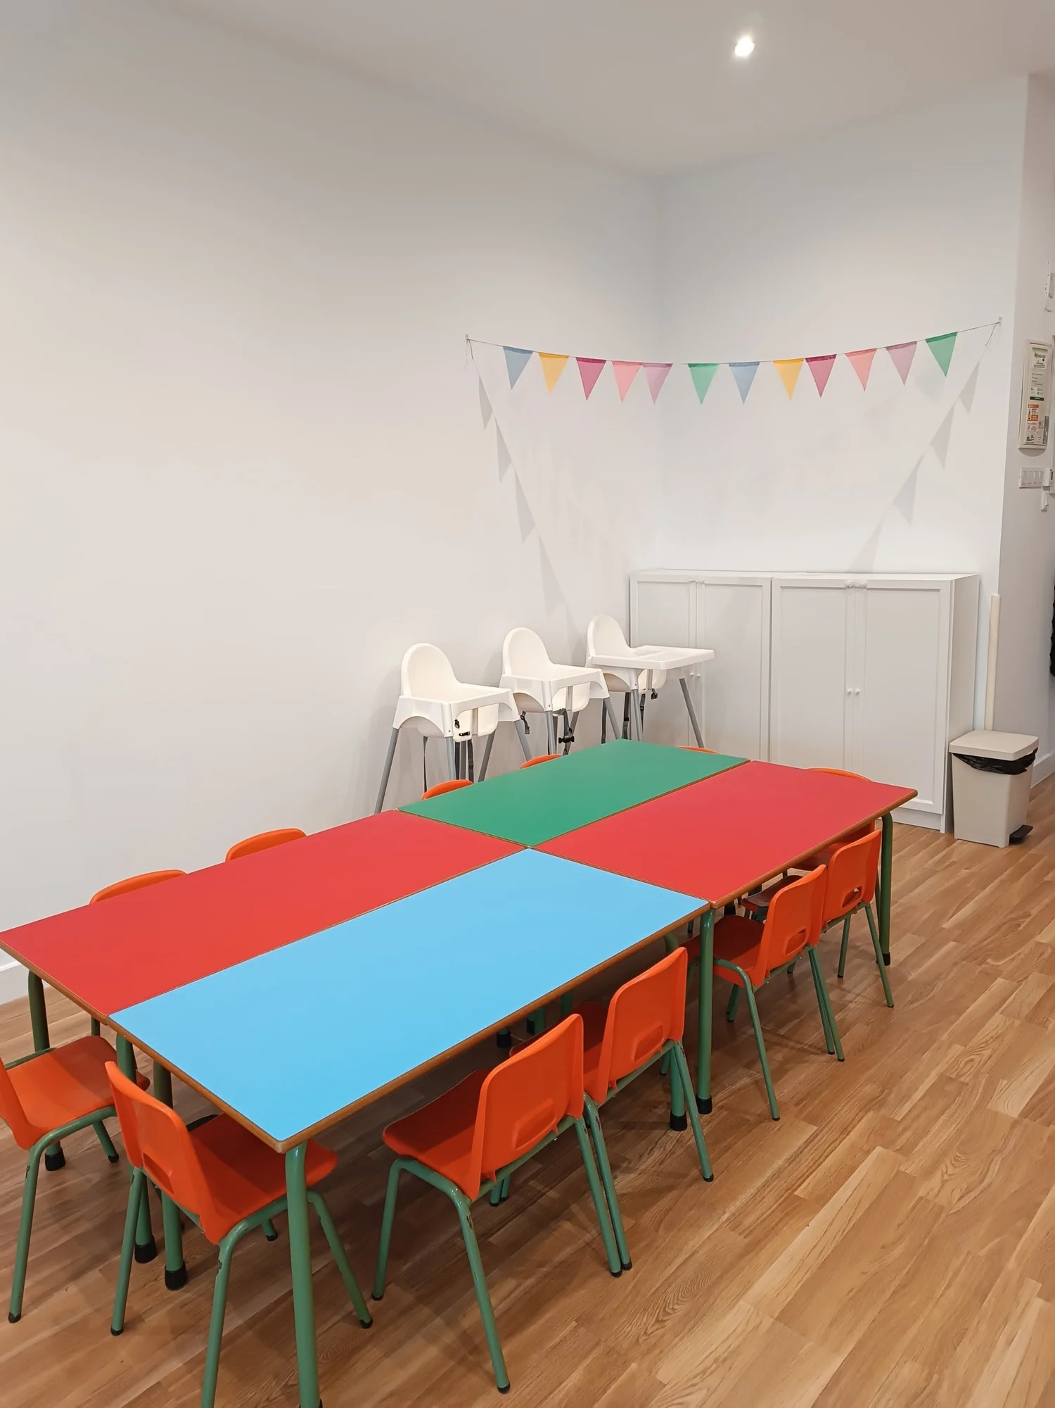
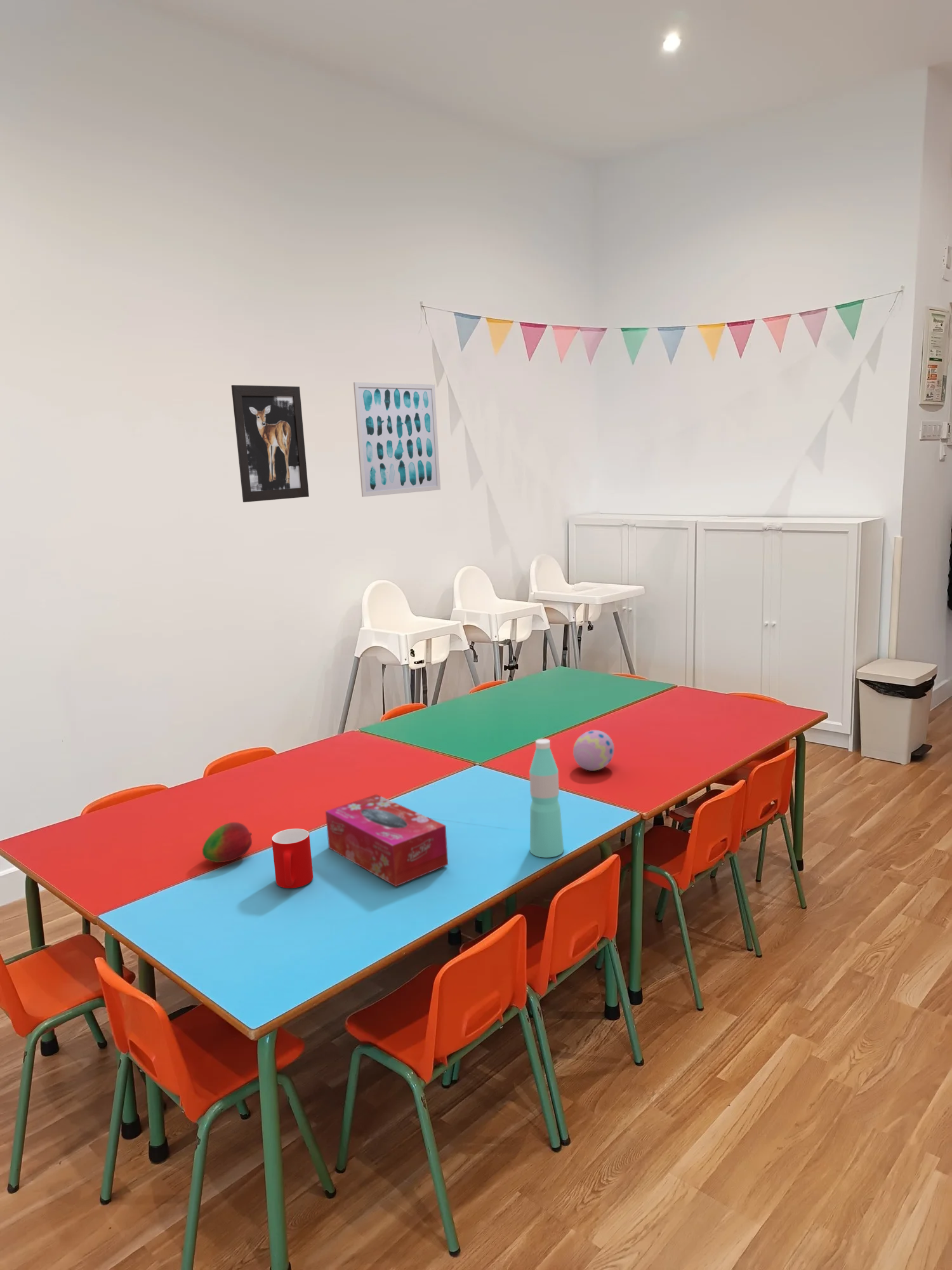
+ wall art (272, 443)
+ tissue box (385, 837)
+ wall art (399, 439)
+ decorative egg (593, 750)
+ fruit (227, 842)
+ cup (291, 861)
+ water bottle (545, 796)
